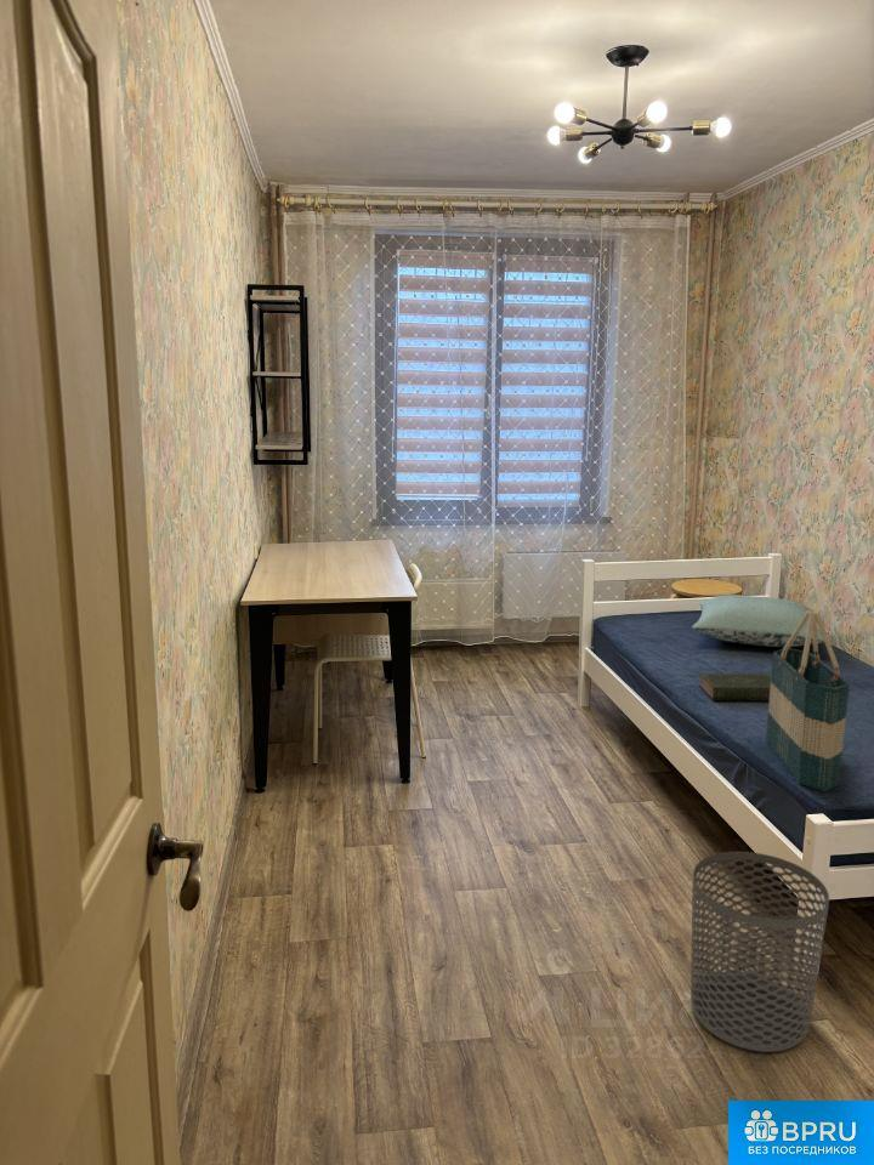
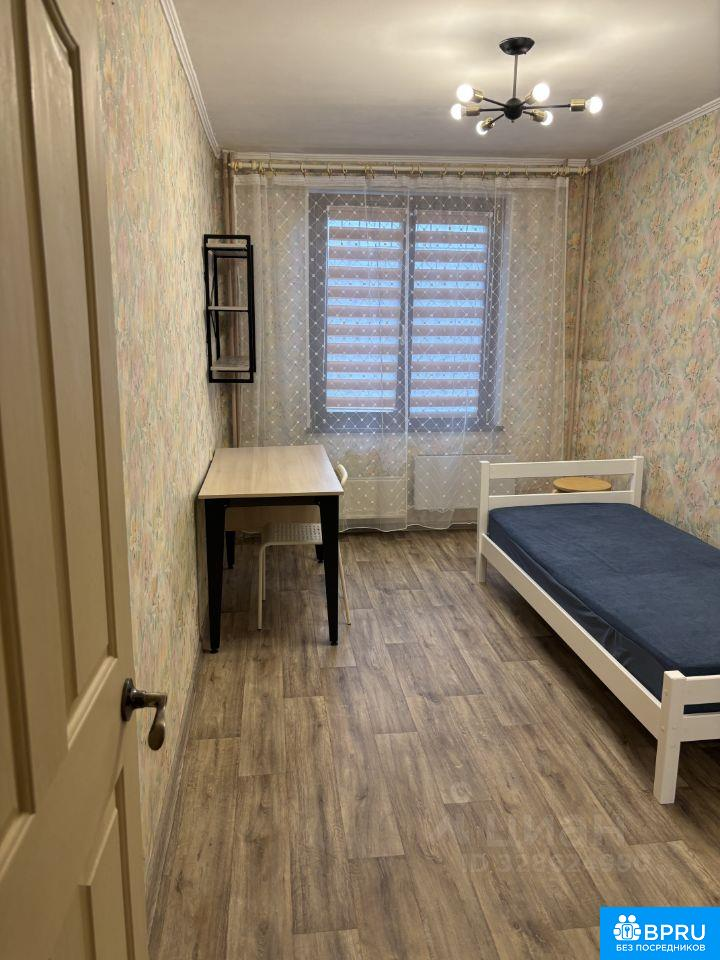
- book (740, 687)
- pillow (756, 619)
- waste bin (754, 950)
- tote bag (806, 688)
